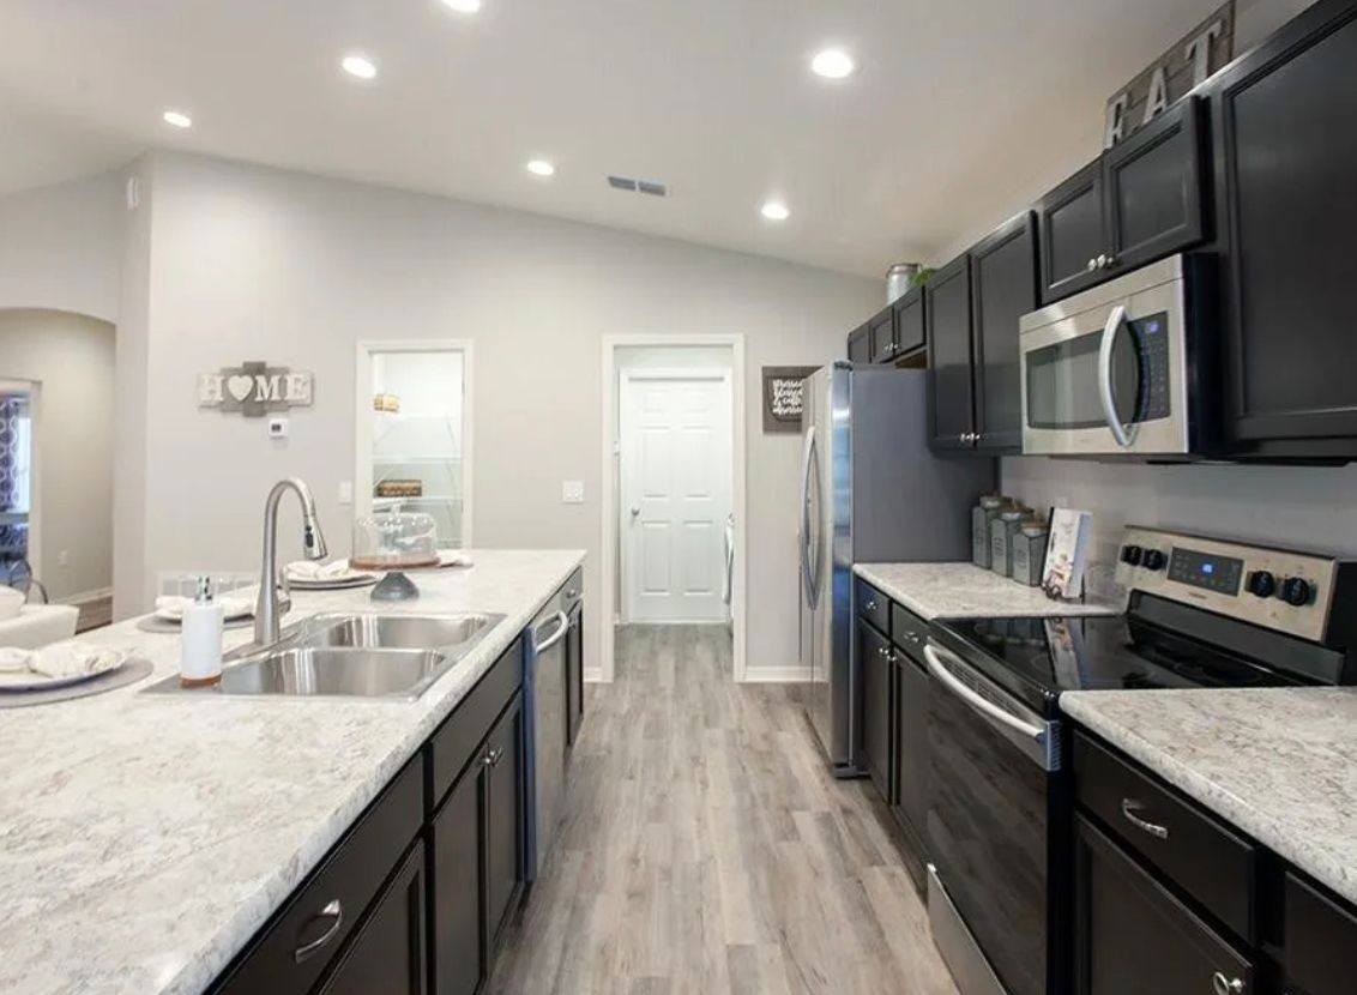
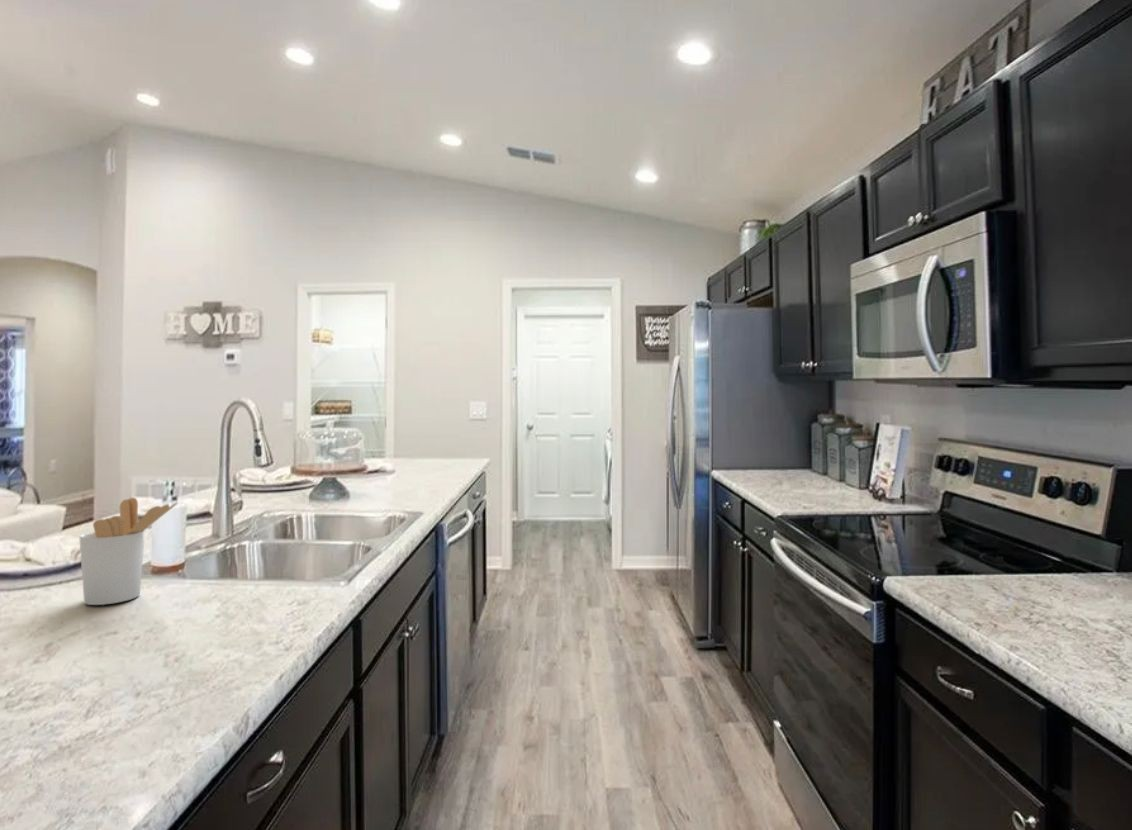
+ utensil holder (128, 548)
